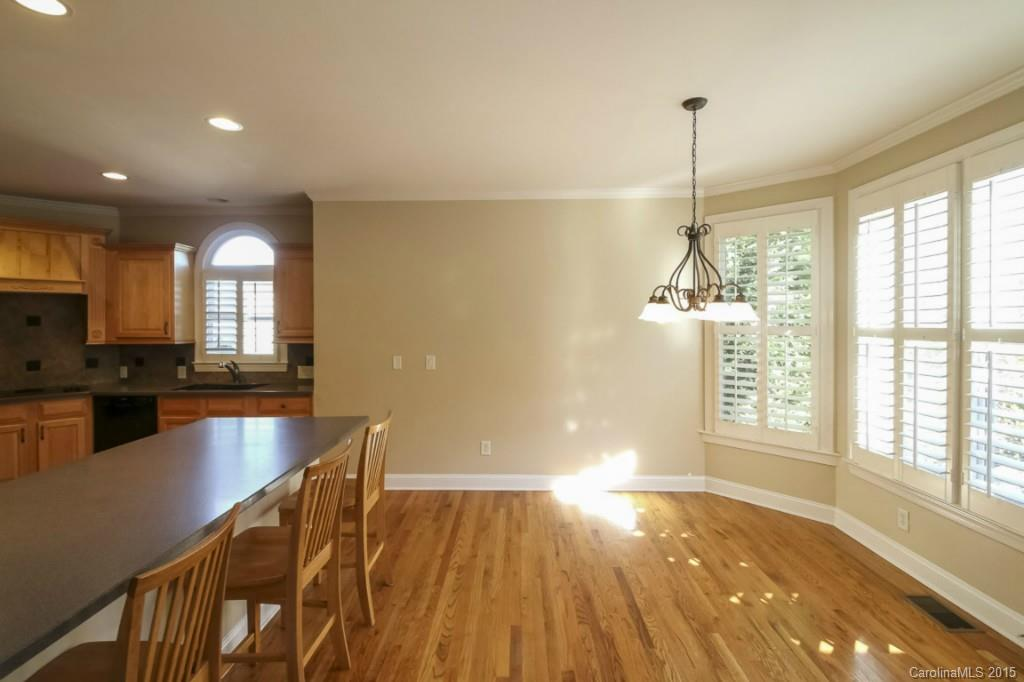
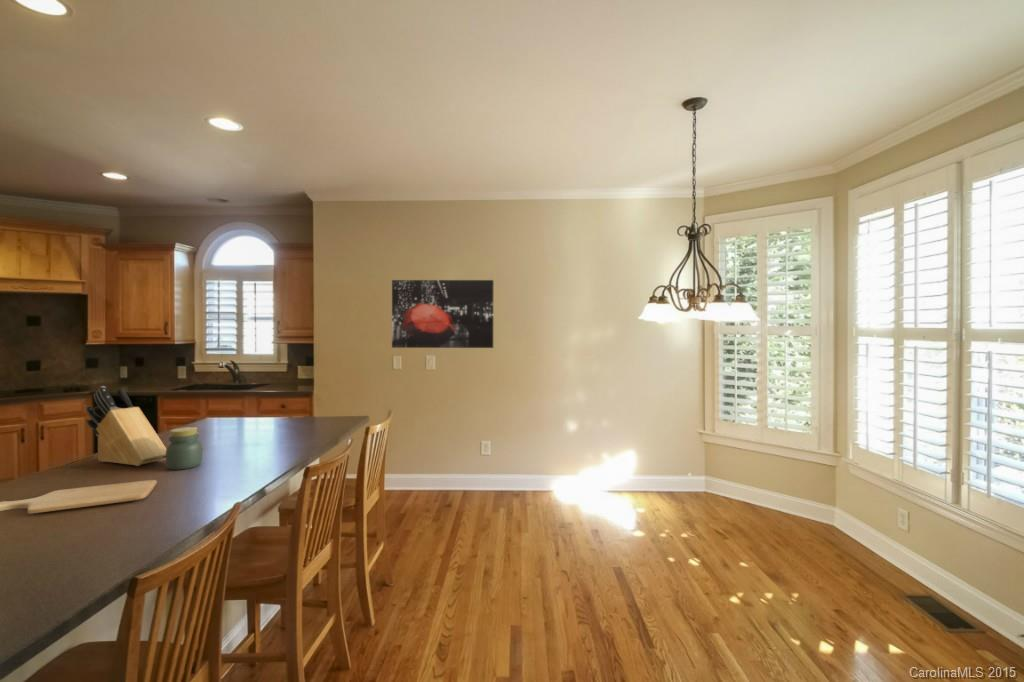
+ jar (184, 447)
+ chopping board (74, 497)
+ knife block (126, 423)
+ wall art (442, 314)
